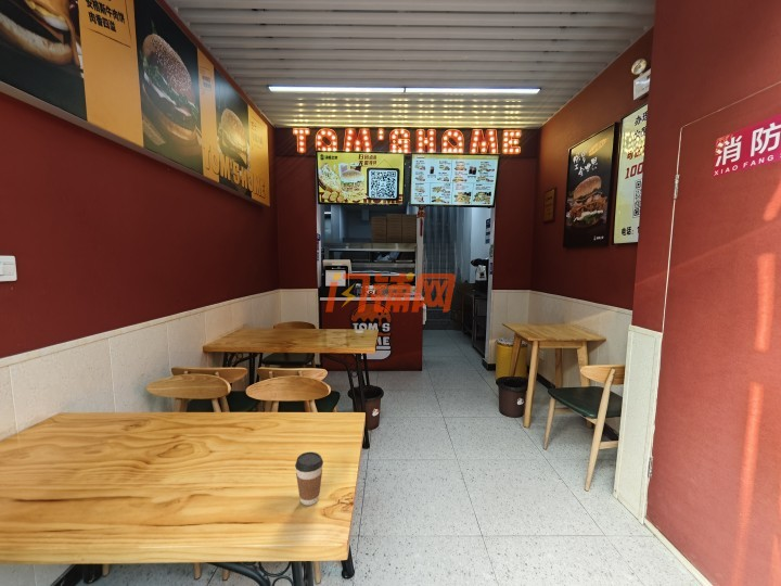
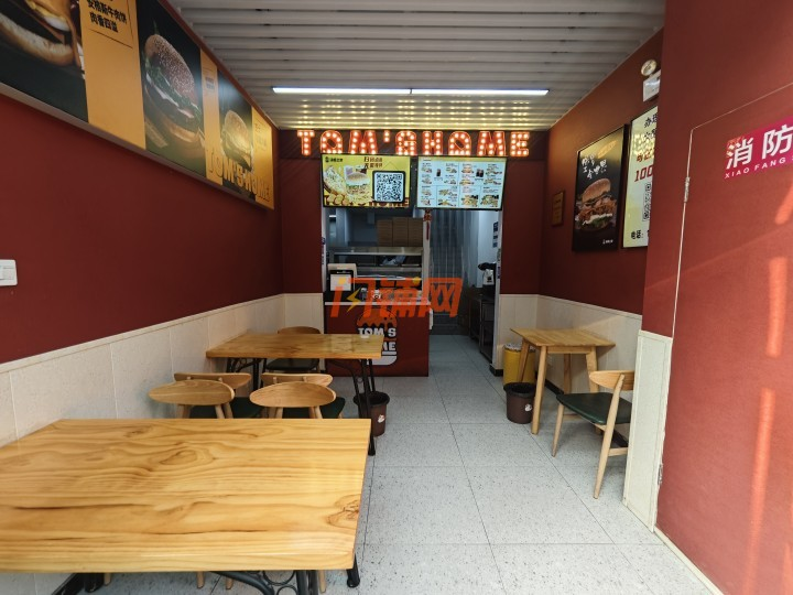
- coffee cup (309, 479)
